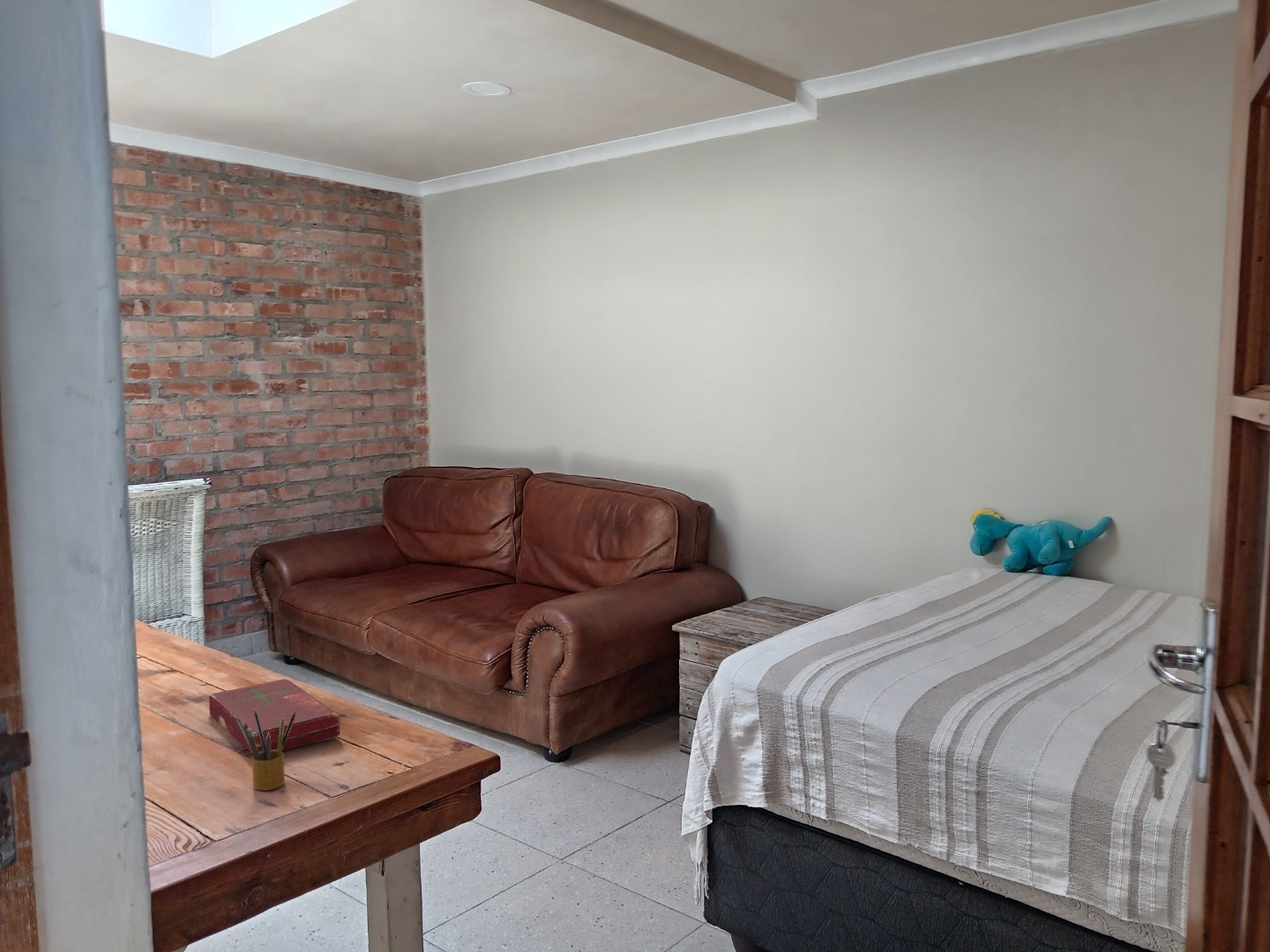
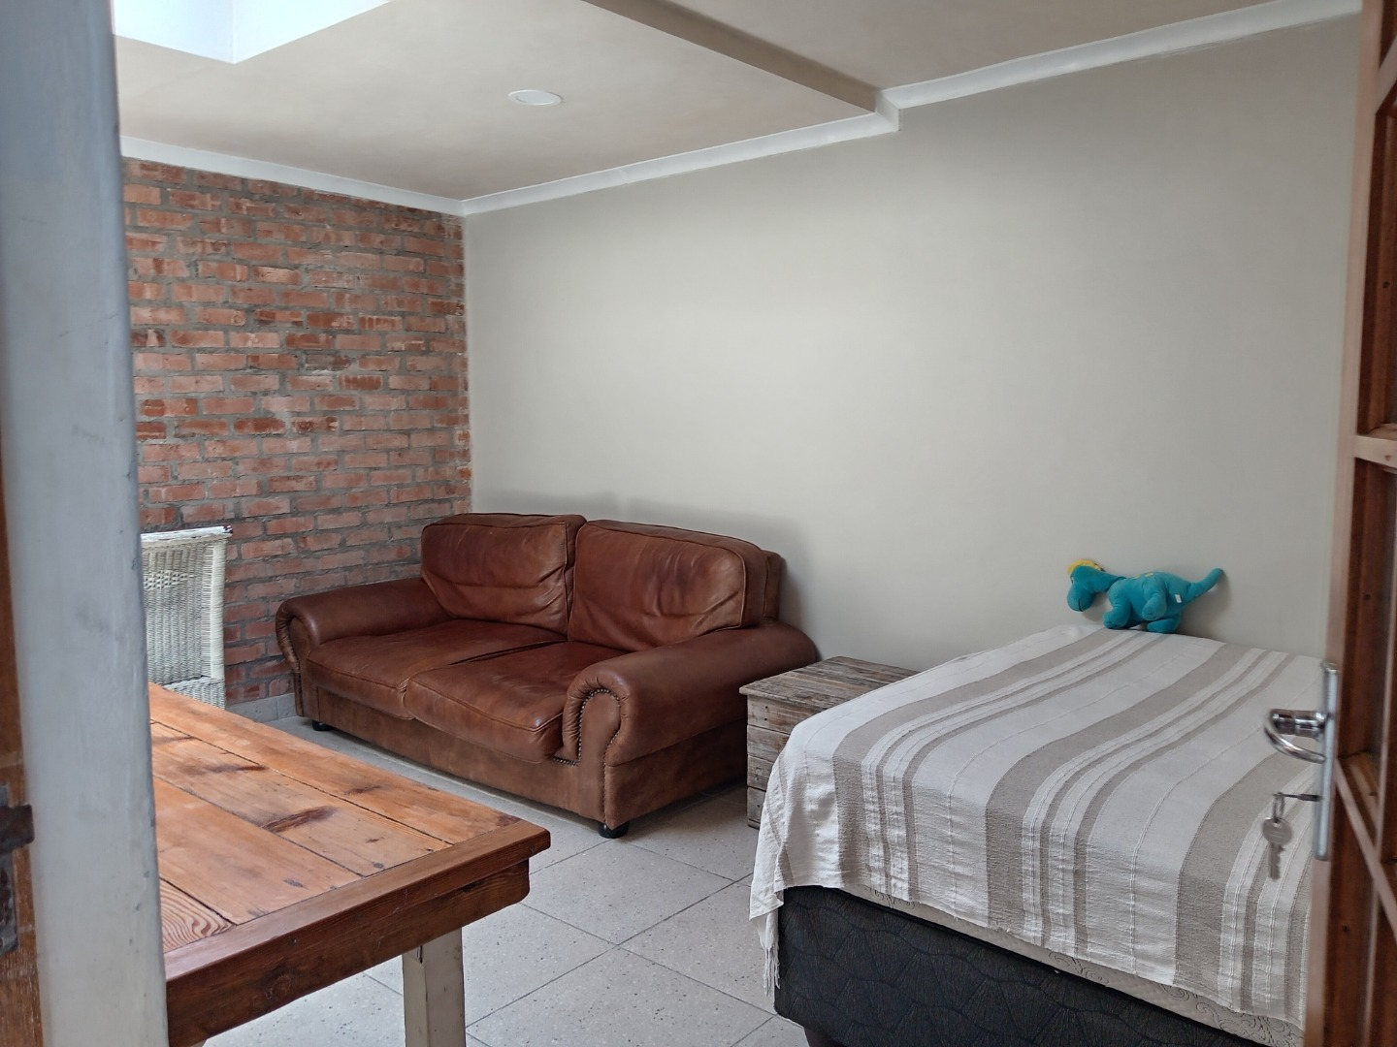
- book (273, 714)
- pencil box (269, 747)
